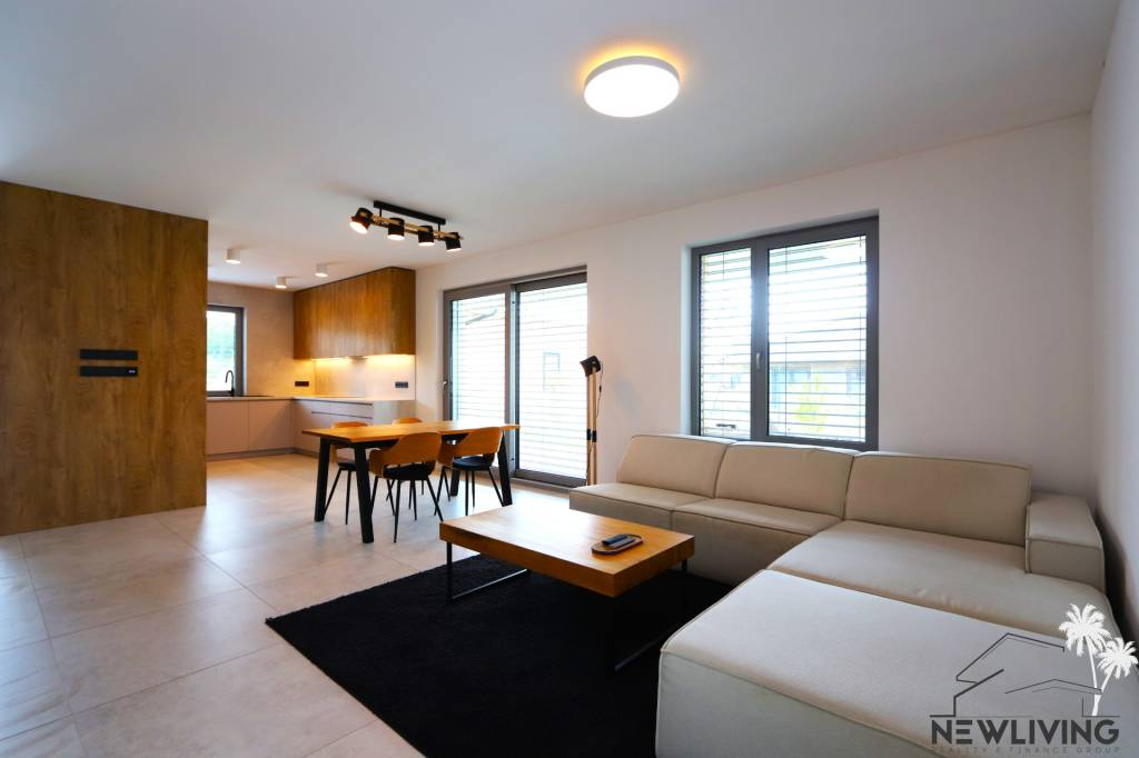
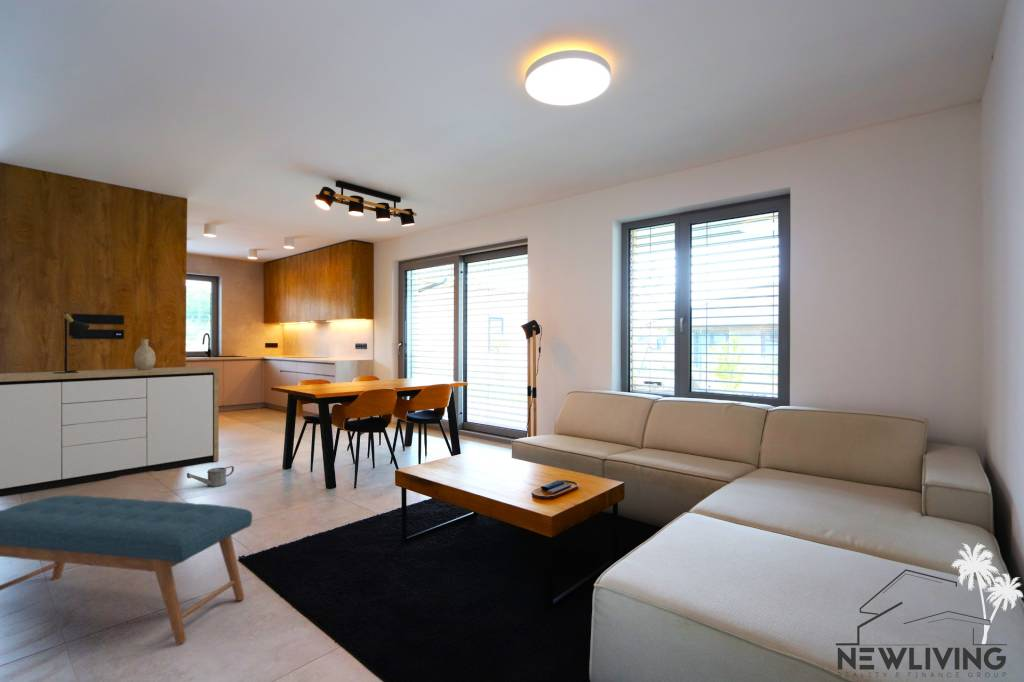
+ watering can (211, 477)
+ sideboard (101, 422)
+ table lamp (66, 342)
+ decorative vase (144, 354)
+ bench (111, 558)
